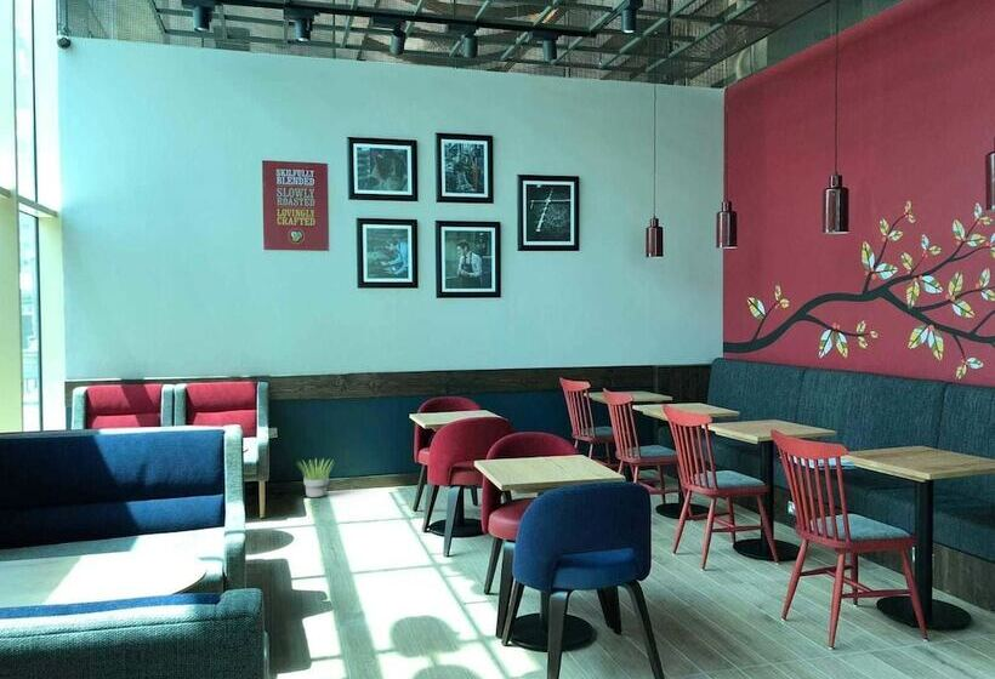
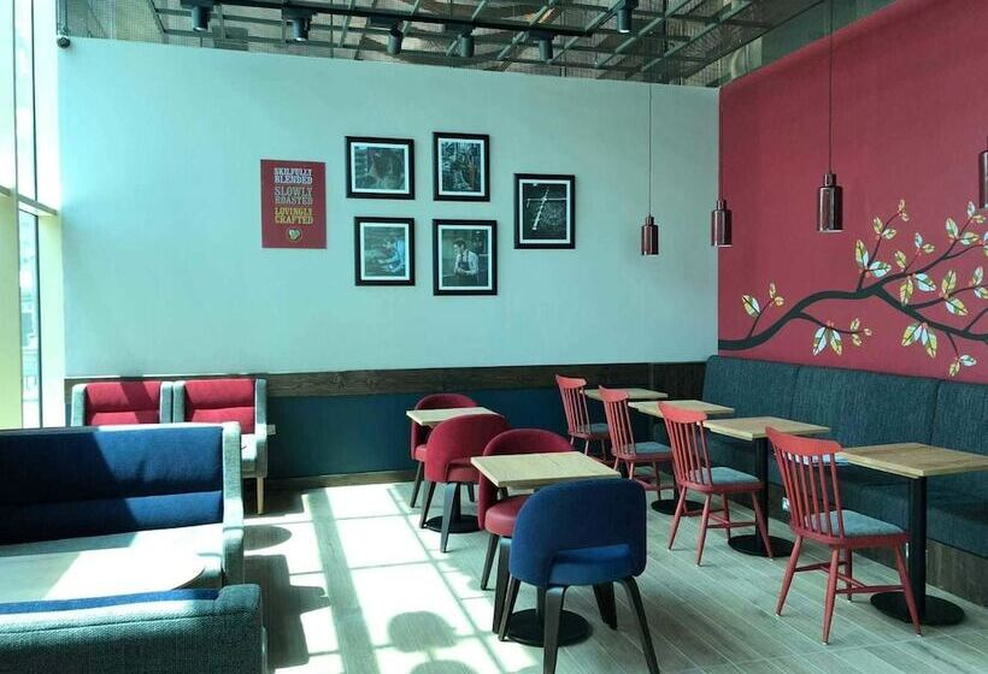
- potted plant (315, 478)
